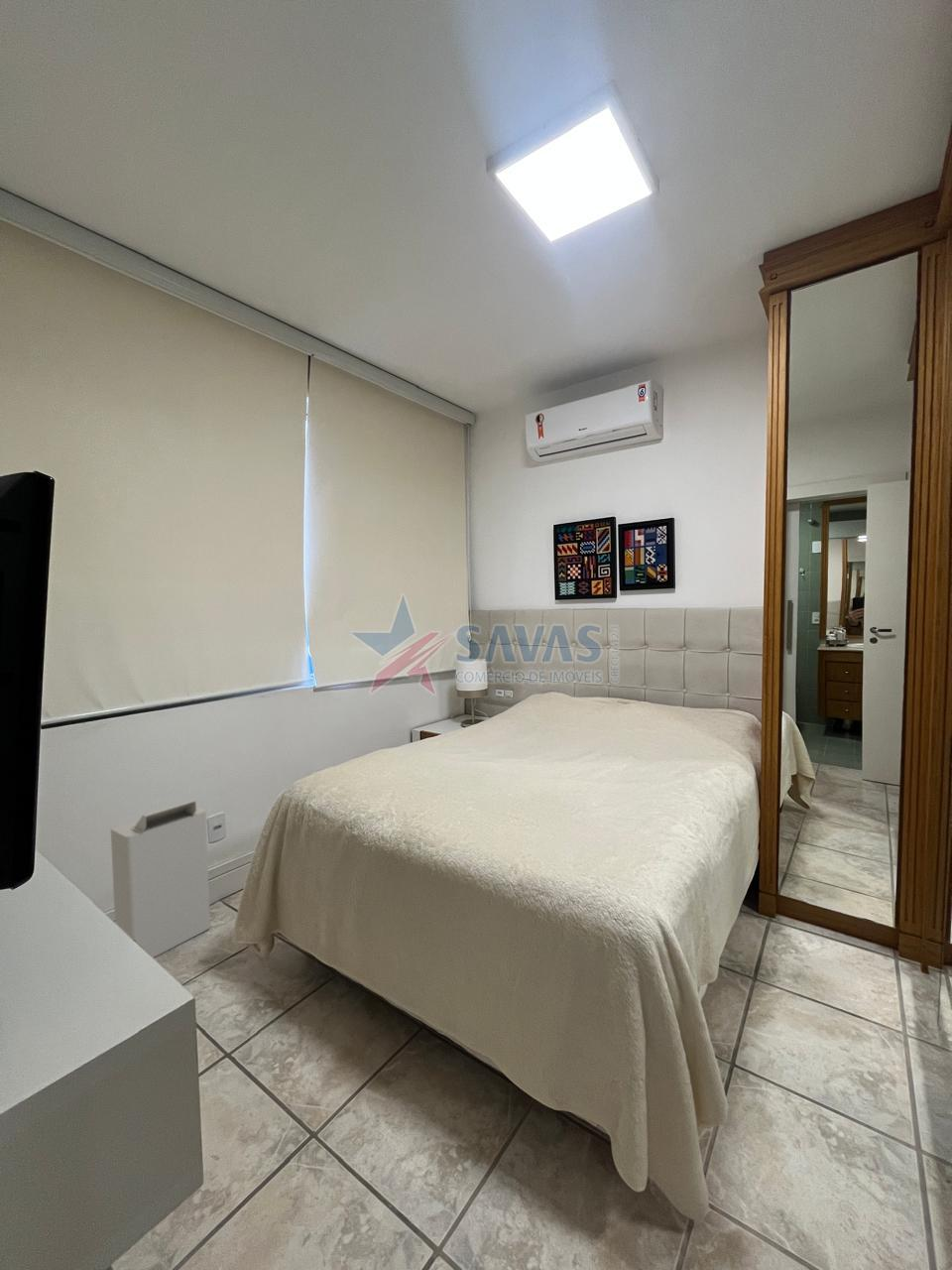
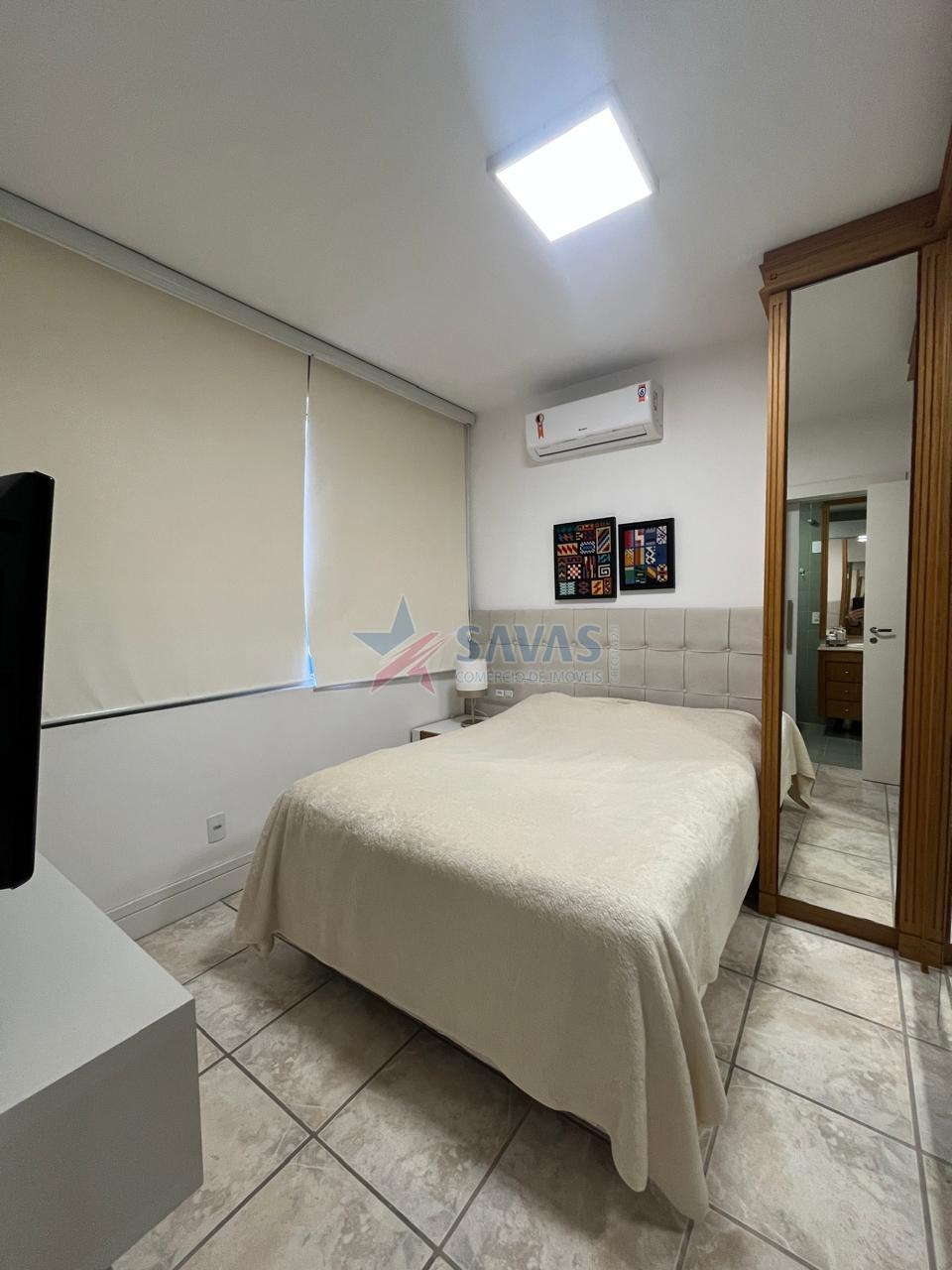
- air purifier (164, 873)
